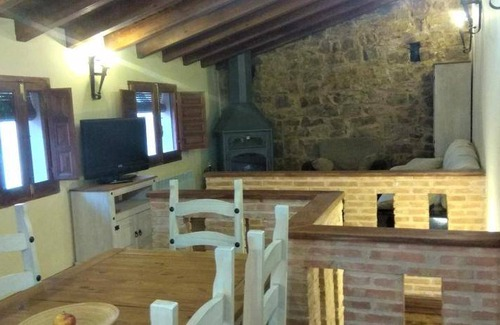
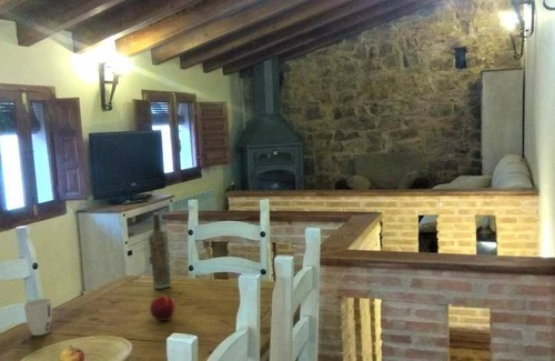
+ bottle (159, 250)
+ cup (39, 317)
+ fruit (162, 308)
